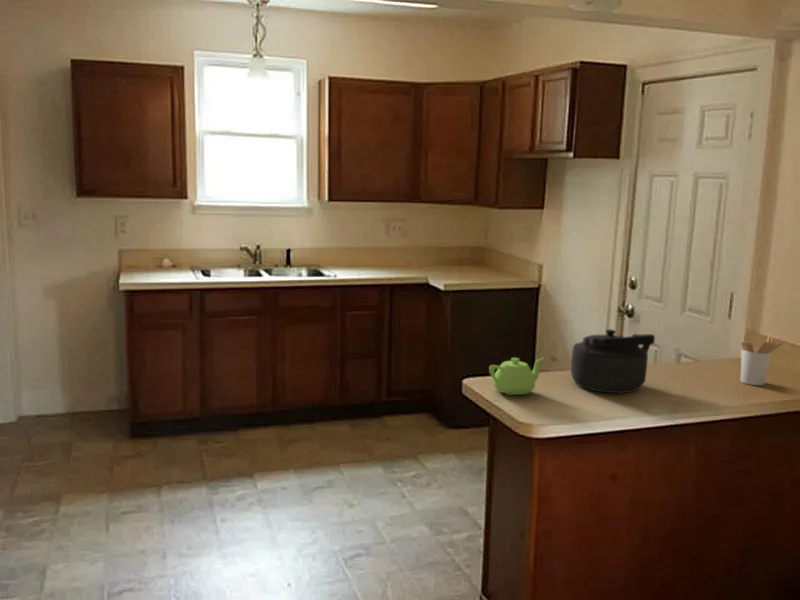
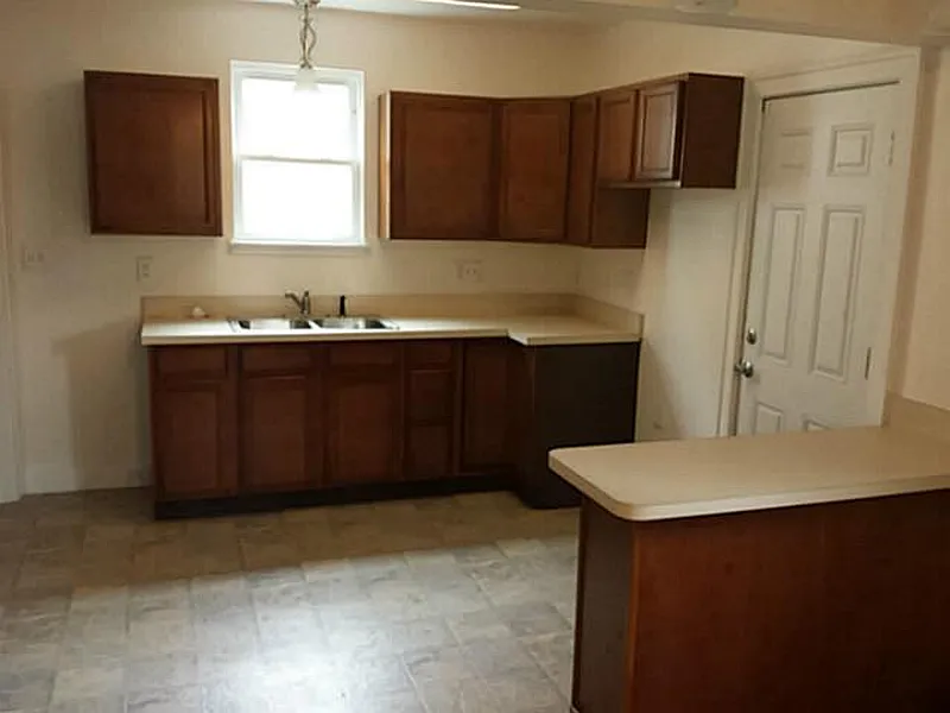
- teapot (516, 374)
- kettle (611, 357)
- utensil holder (760, 360)
